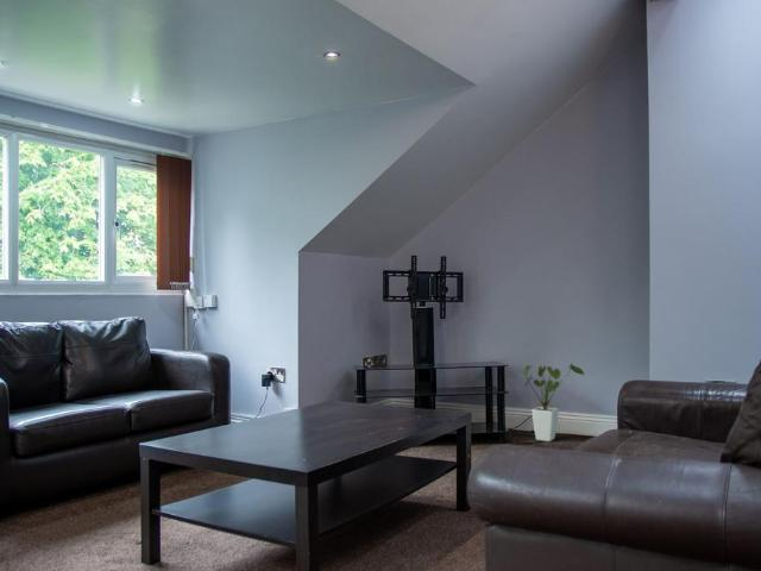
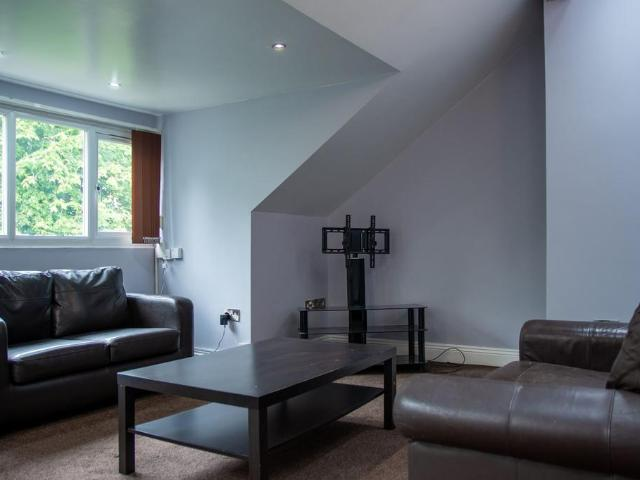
- house plant (549, 400)
